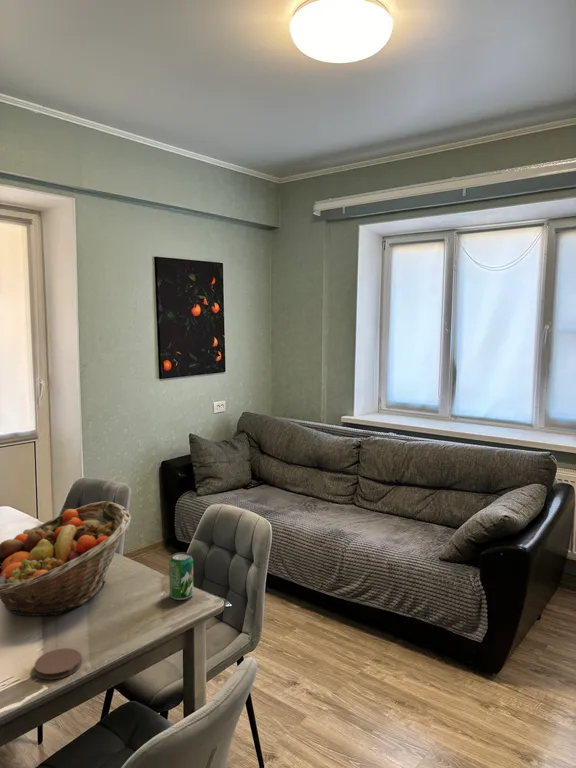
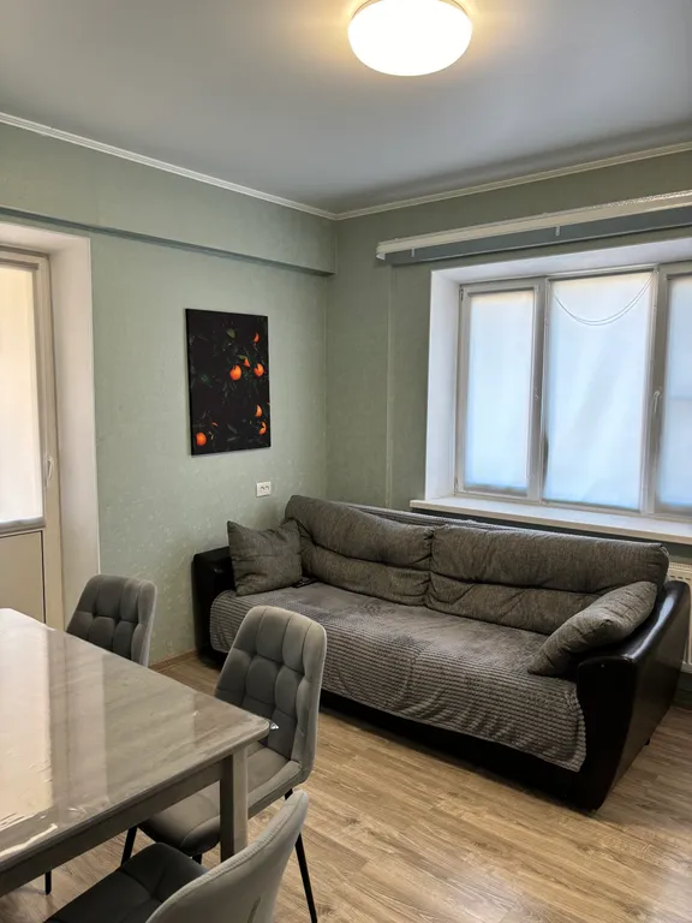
- beverage can (181, 576)
- fruit basket (61, 553)
- coaster (58, 663)
